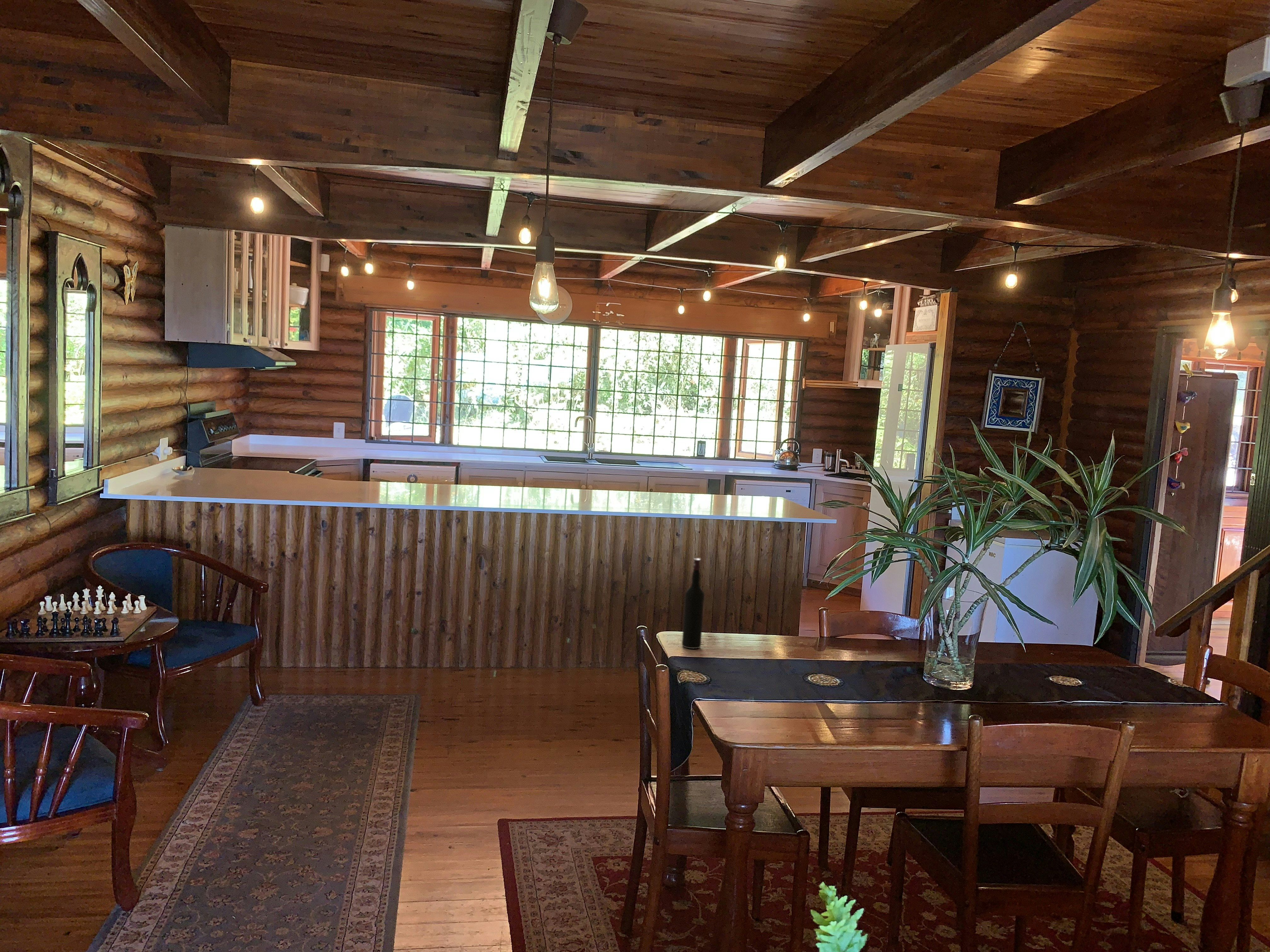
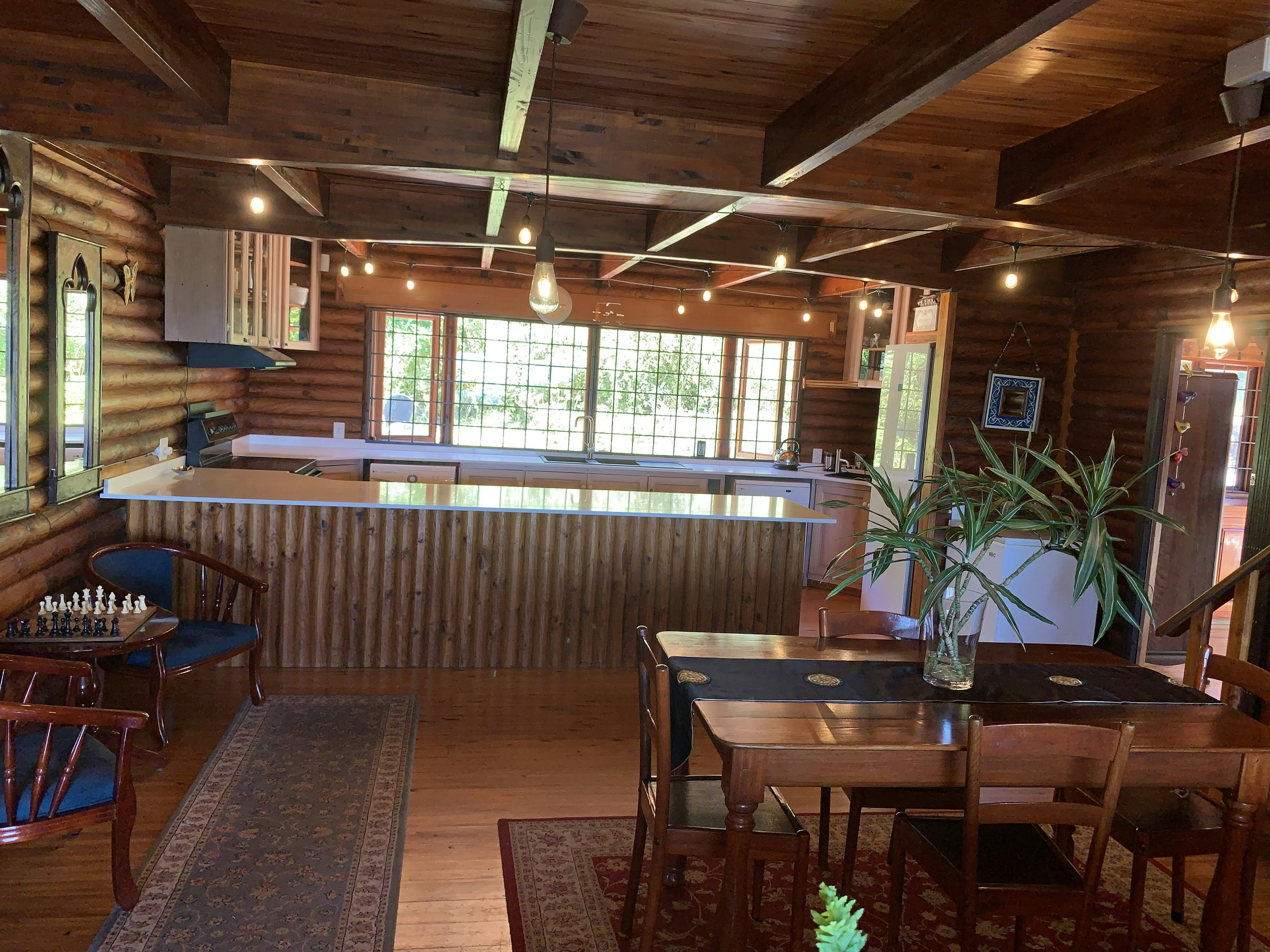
- wine bottle (694, 603)
